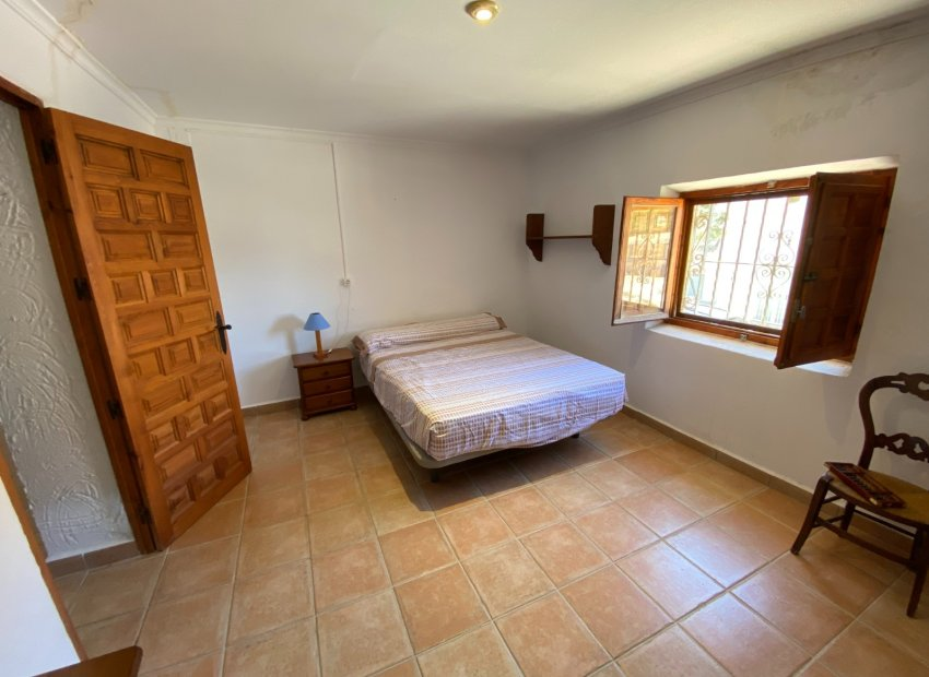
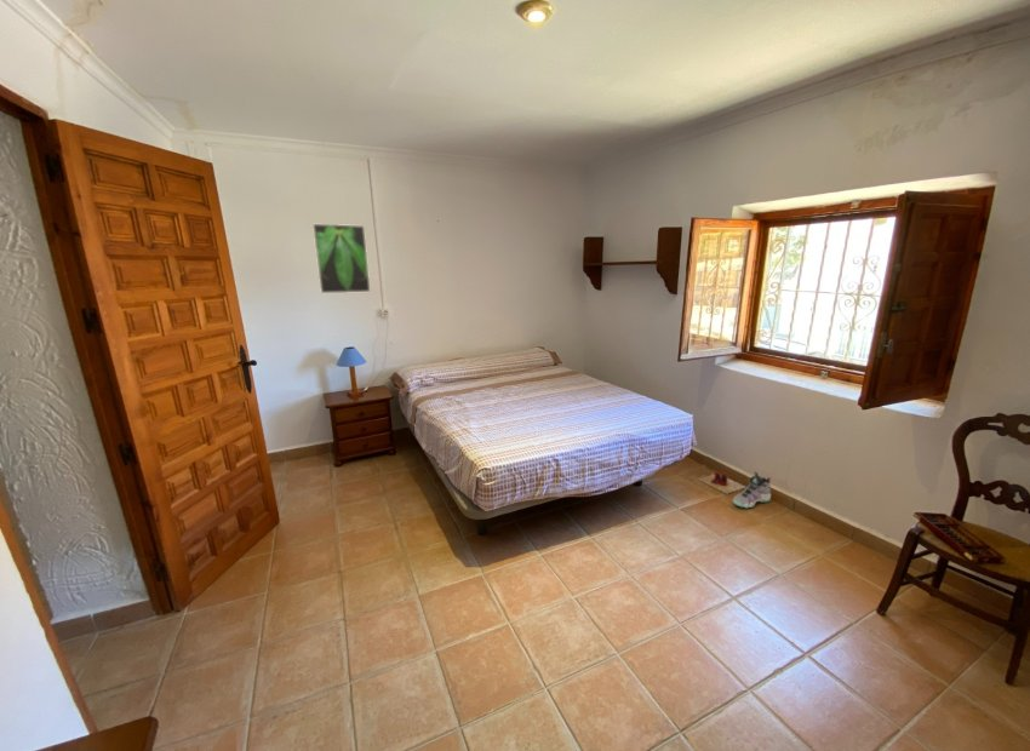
+ slippers (721, 477)
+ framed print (342, 259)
+ sneaker (751, 487)
